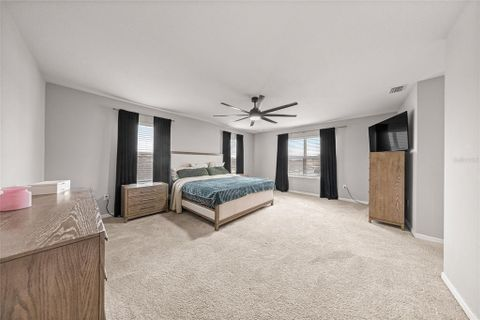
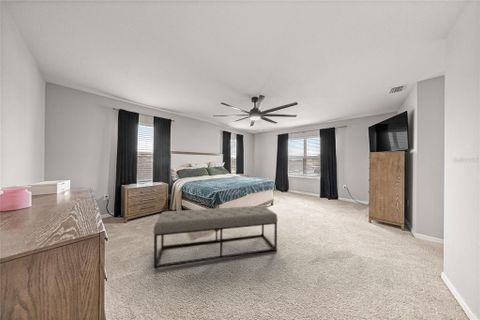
+ bench (218, 229)
